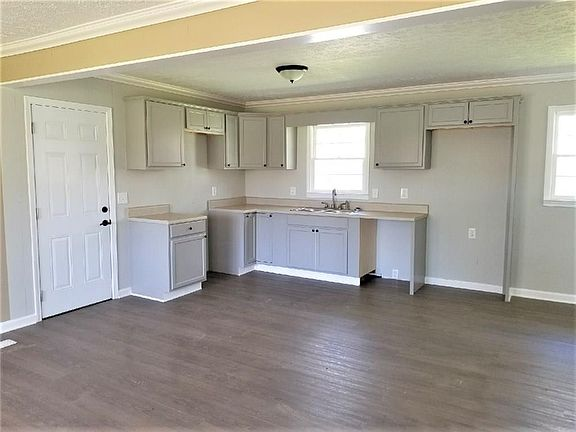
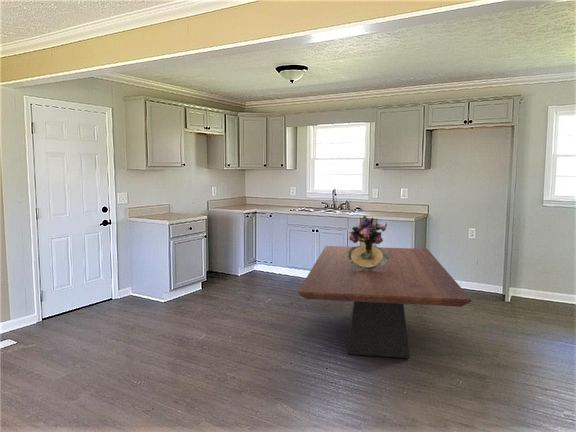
+ dining table (377, 300)
+ bouquet (367, 240)
